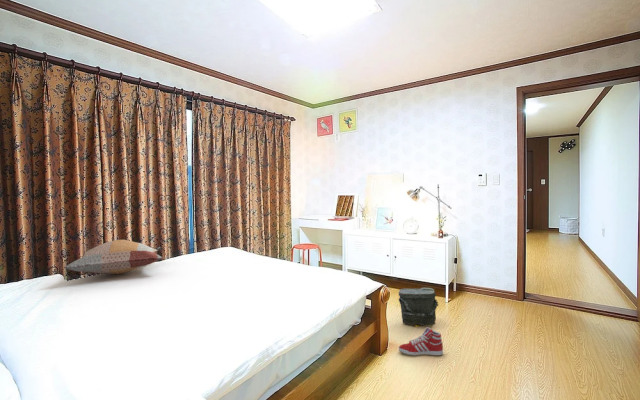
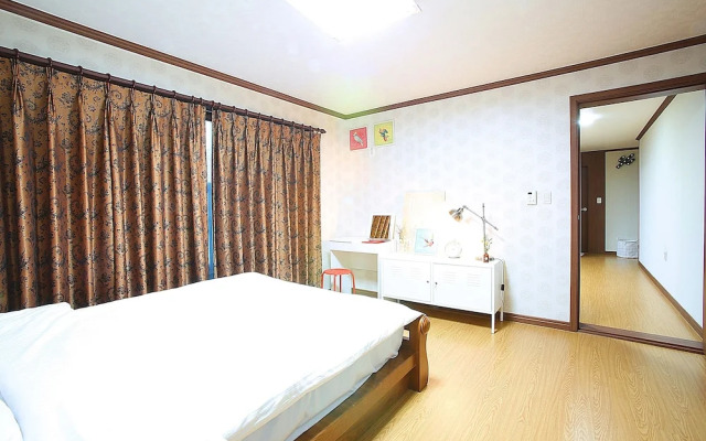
- sneaker (420, 340)
- bag (418, 307)
- decorative pillow (121, 256)
